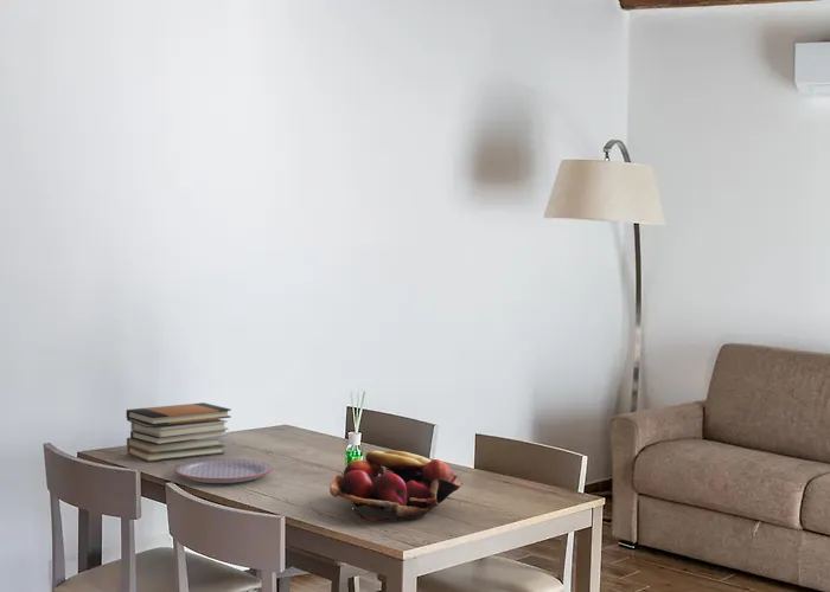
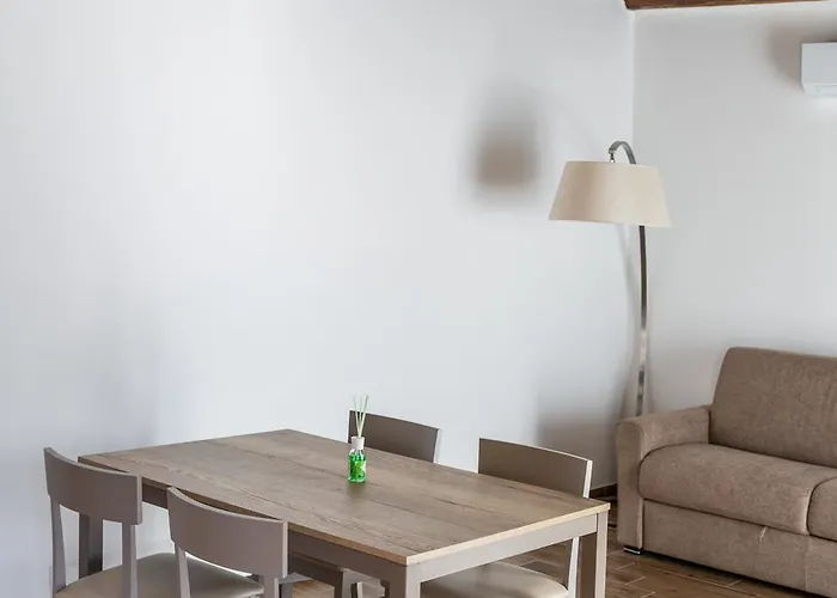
- fruit basket (392, 482)
- plate (223, 471)
- book stack (178, 431)
